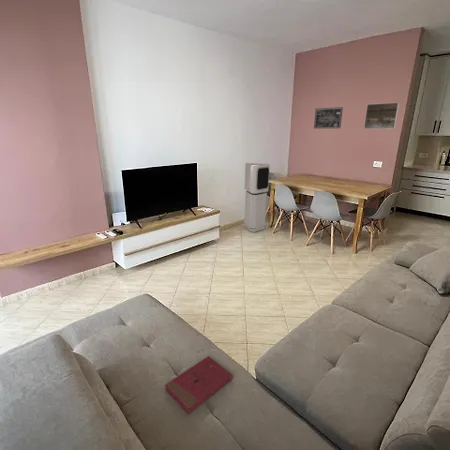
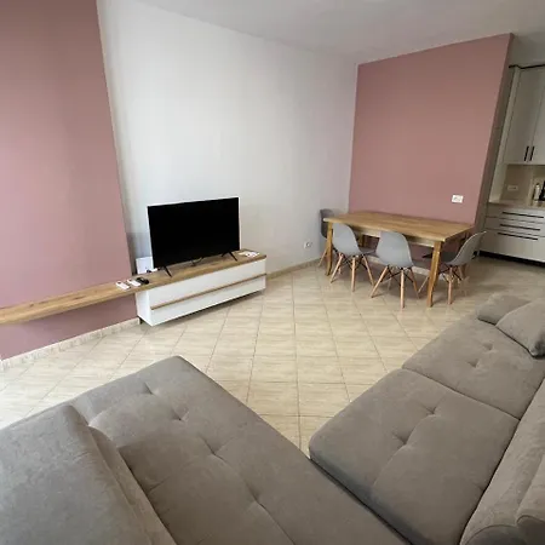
- air purifier (253, 196)
- book (199, 382)
- wall art (327, 118)
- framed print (380, 116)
